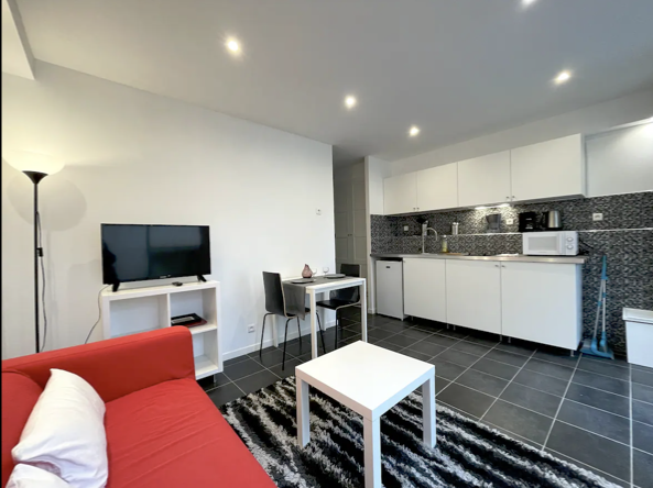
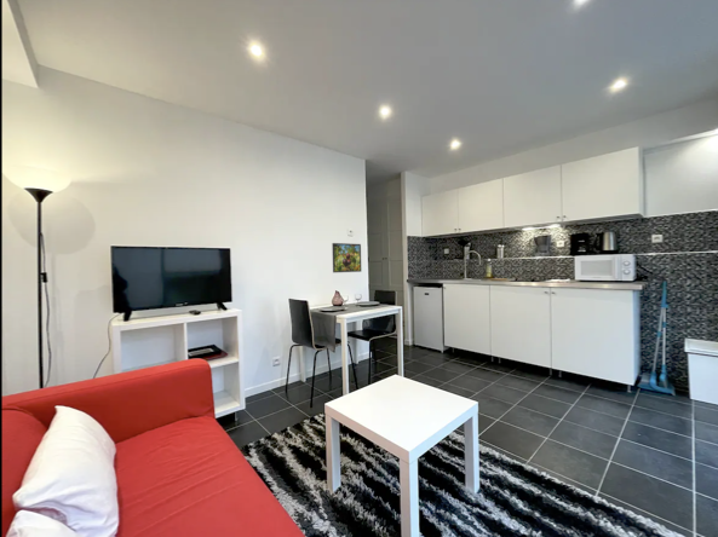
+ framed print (346, 258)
